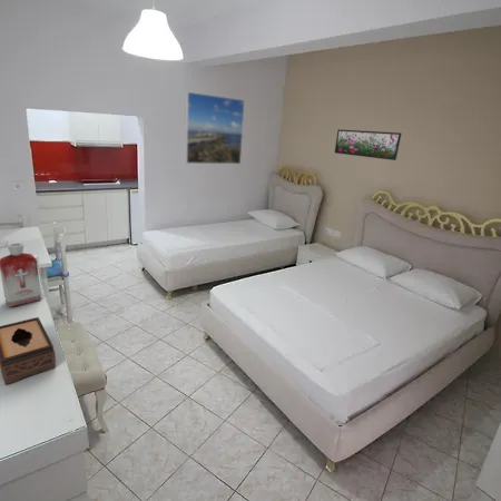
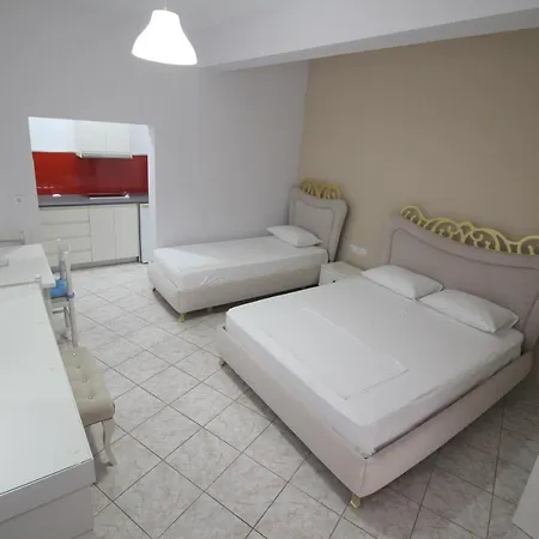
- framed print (364, 144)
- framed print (215, 130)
- bottle (19, 273)
- tissue box (22, 347)
